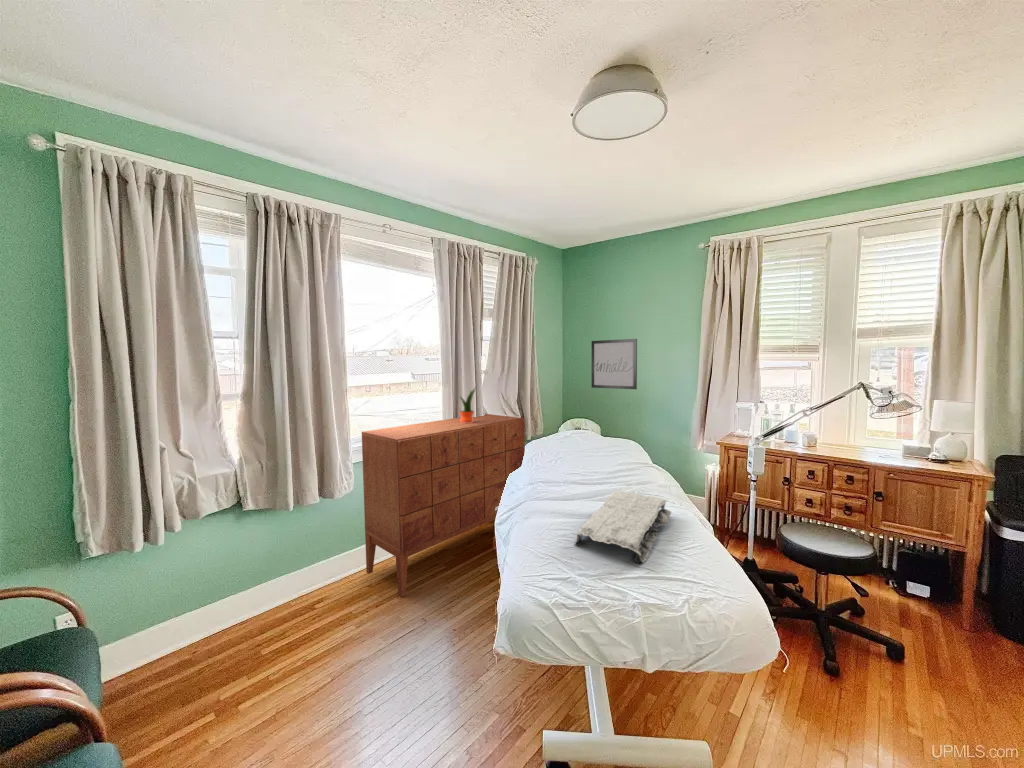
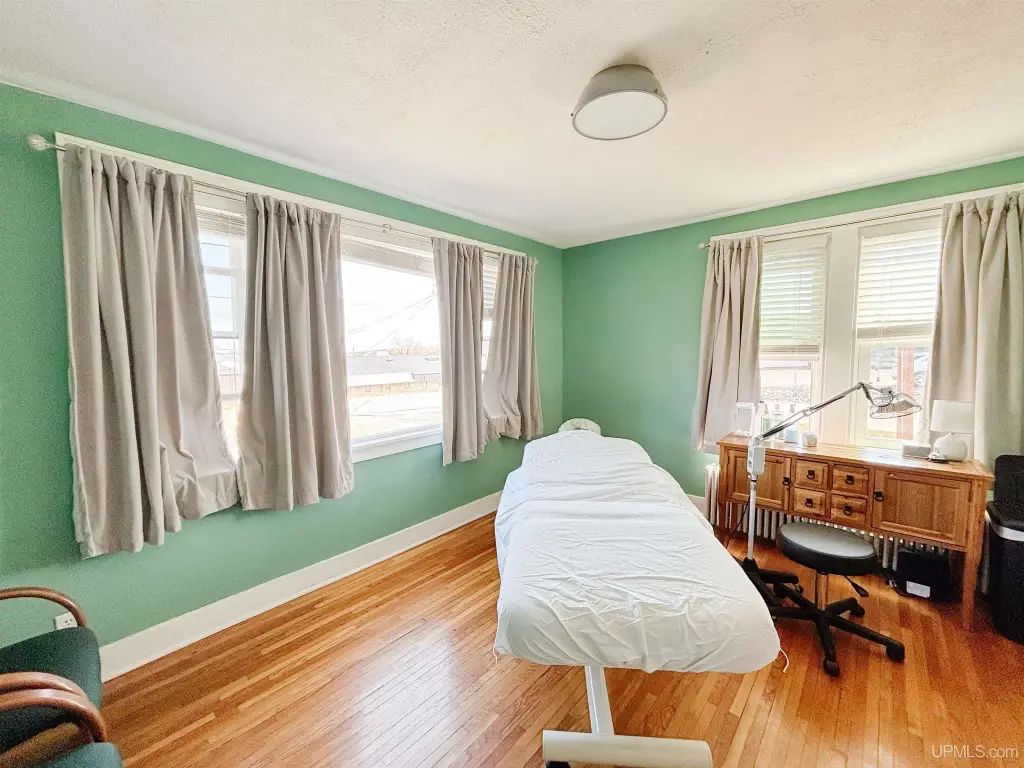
- stone plaque (624, 520)
- dresser (453, 489)
- wall art (613, 364)
- potted plant (468, 404)
